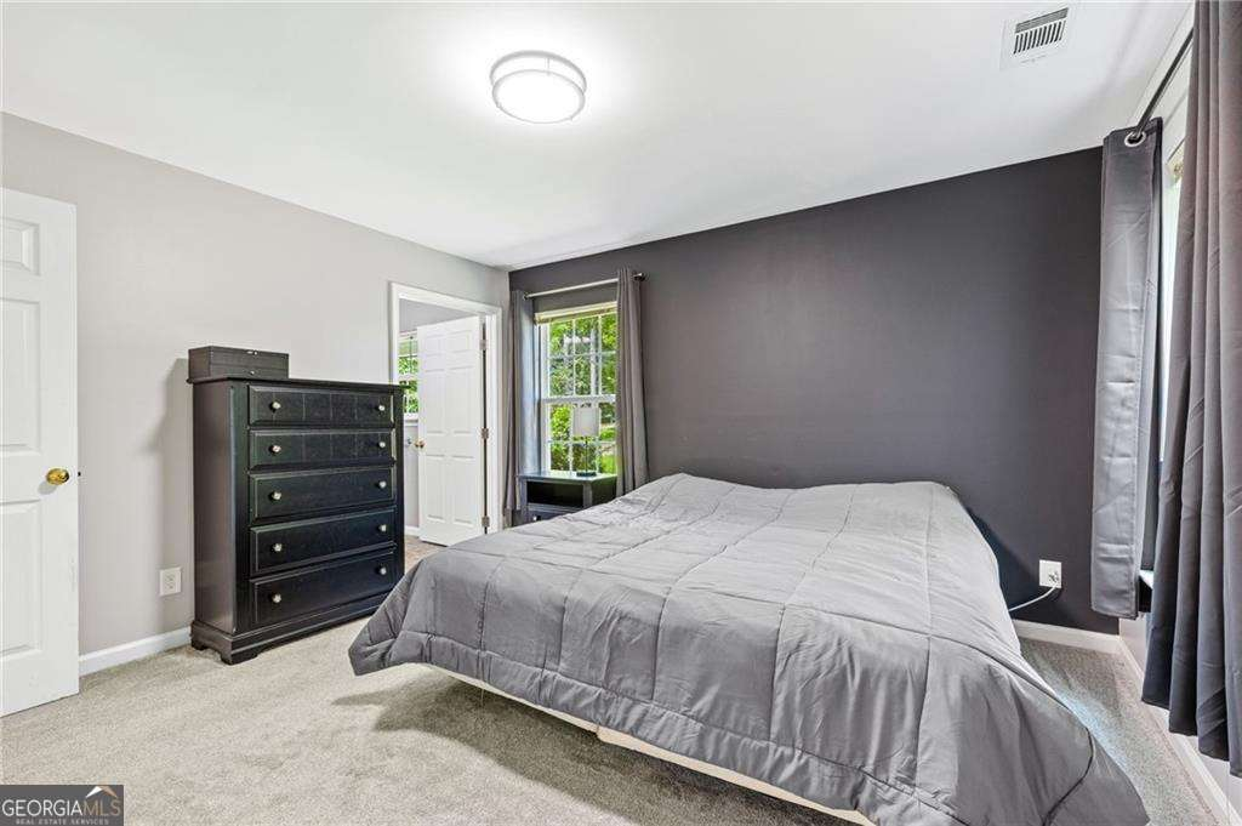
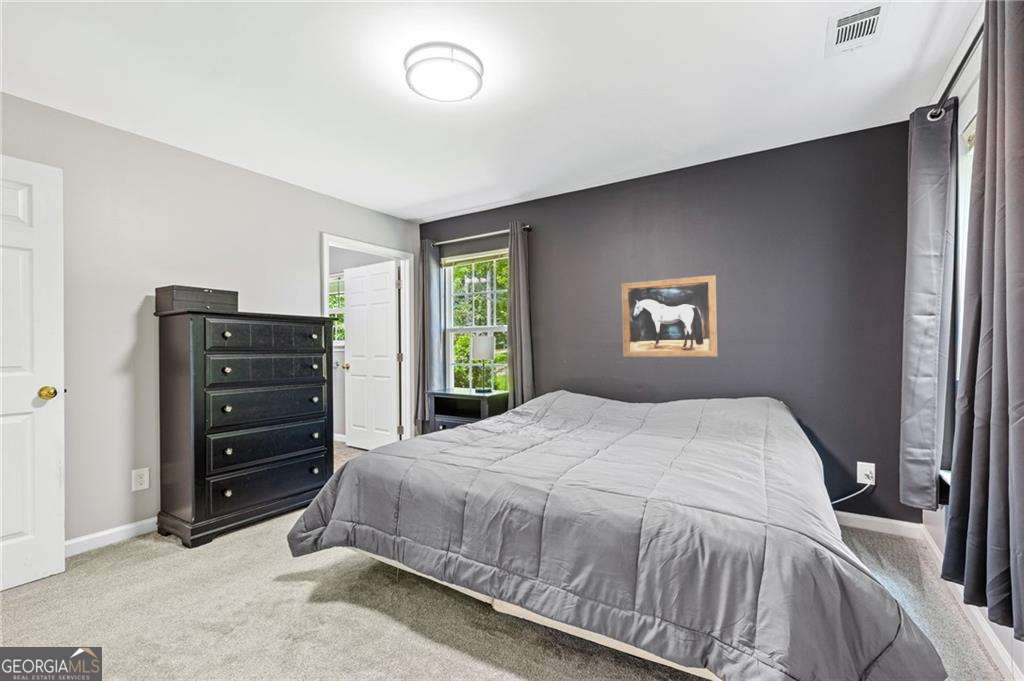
+ wall art (667, 318)
